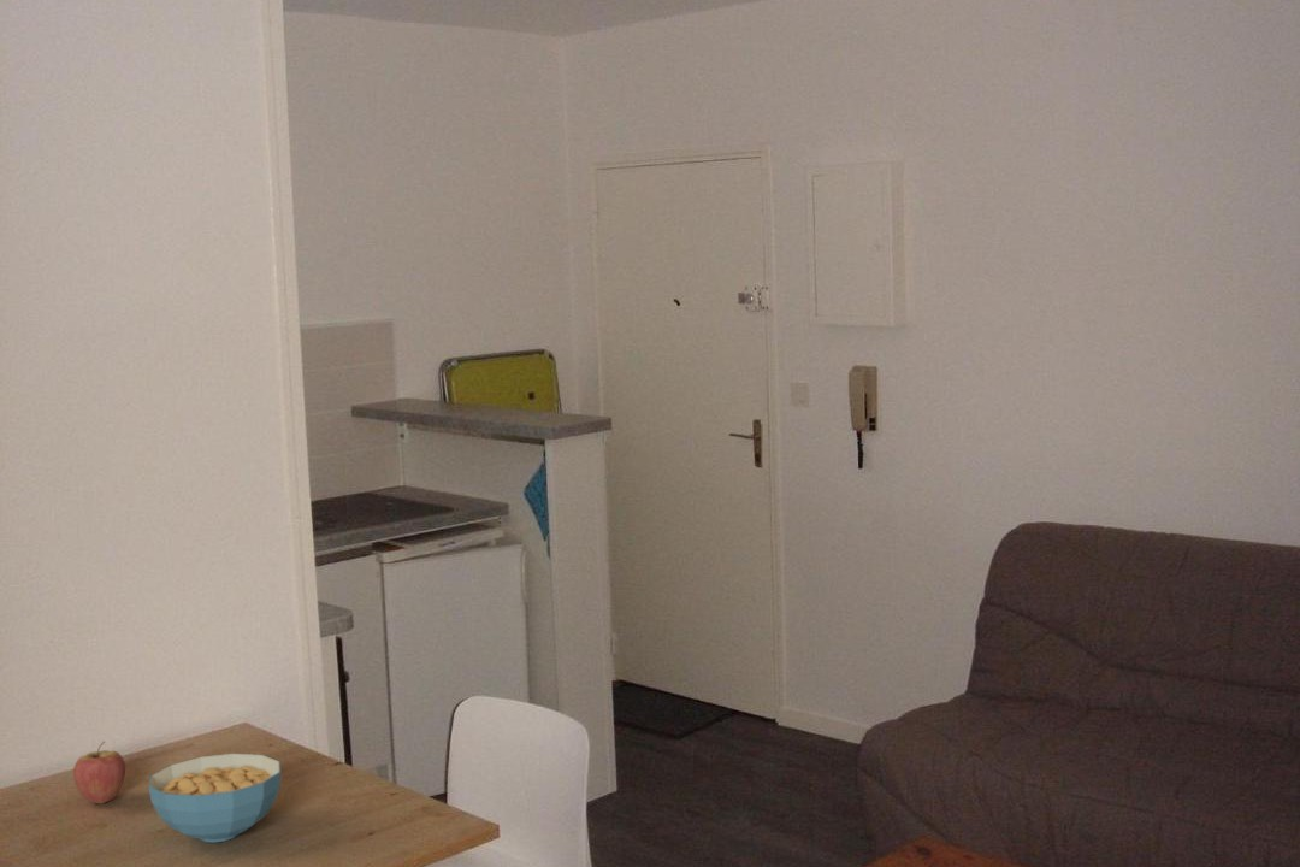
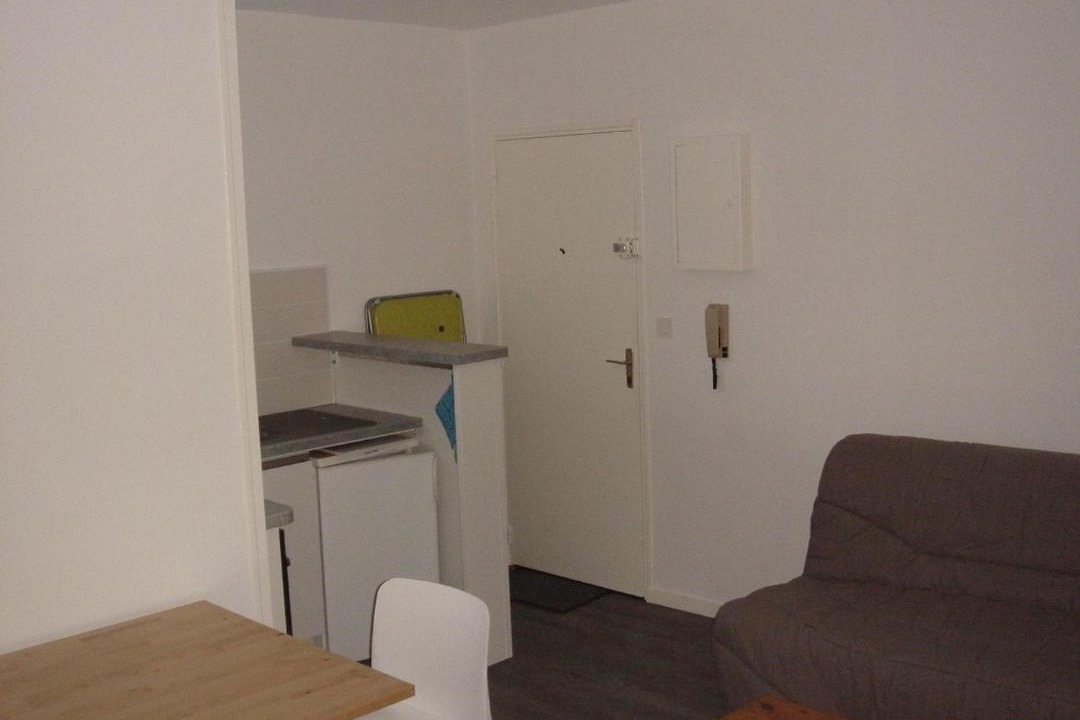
- fruit (99, 771)
- cereal bowl (217, 804)
